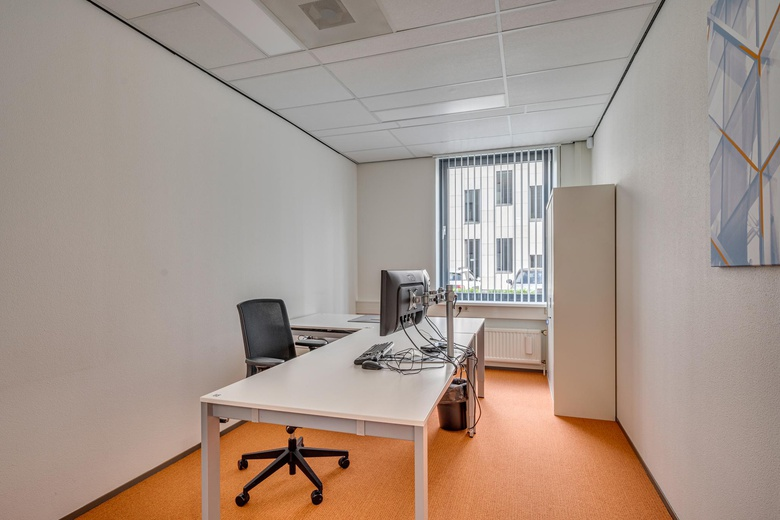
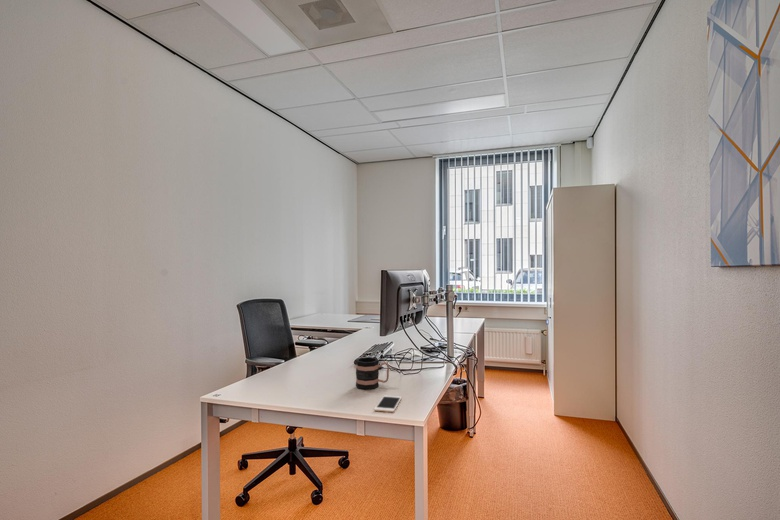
+ mug (372, 373)
+ cell phone (388, 403)
